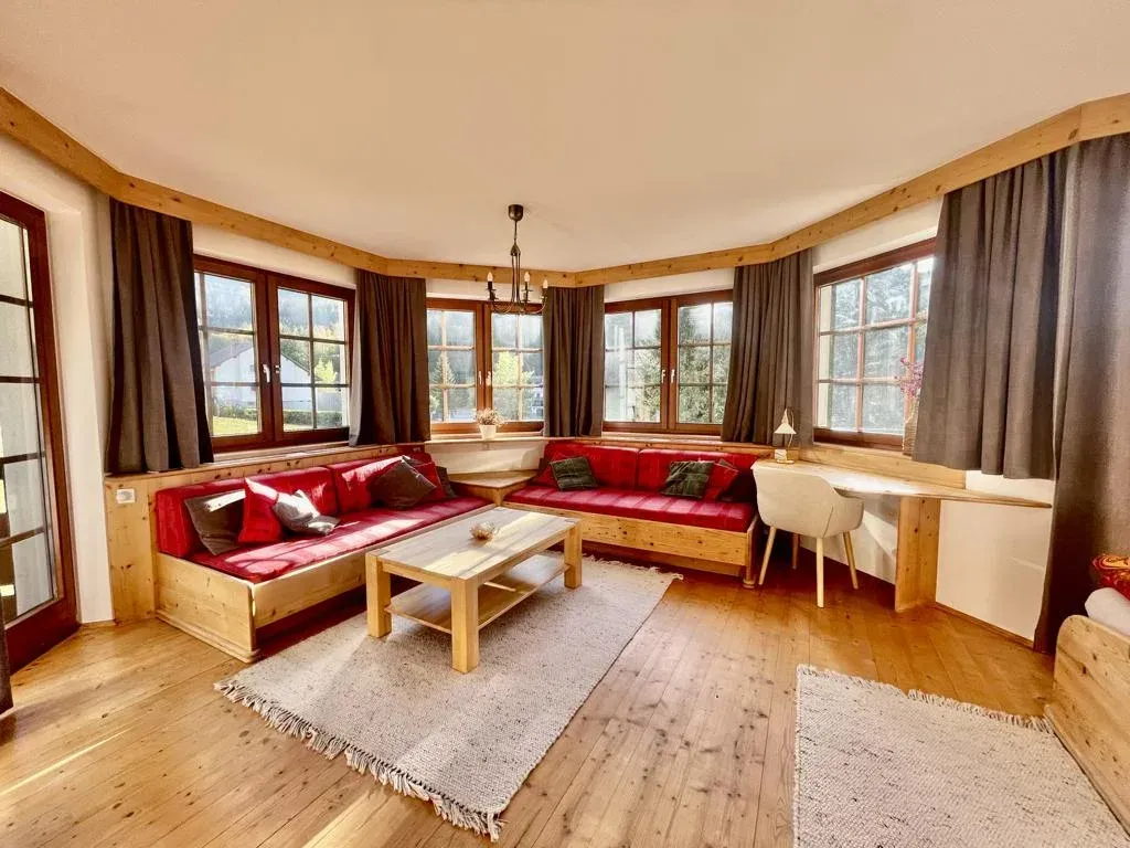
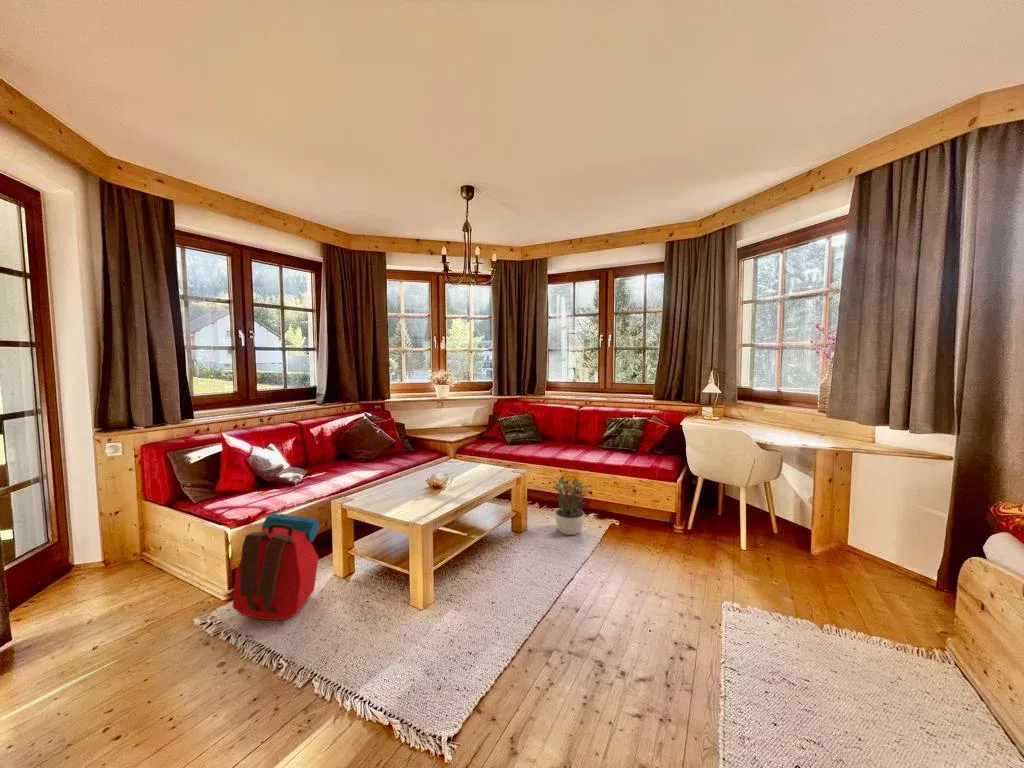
+ backpack (273, 567)
+ potted plant (570, 502)
